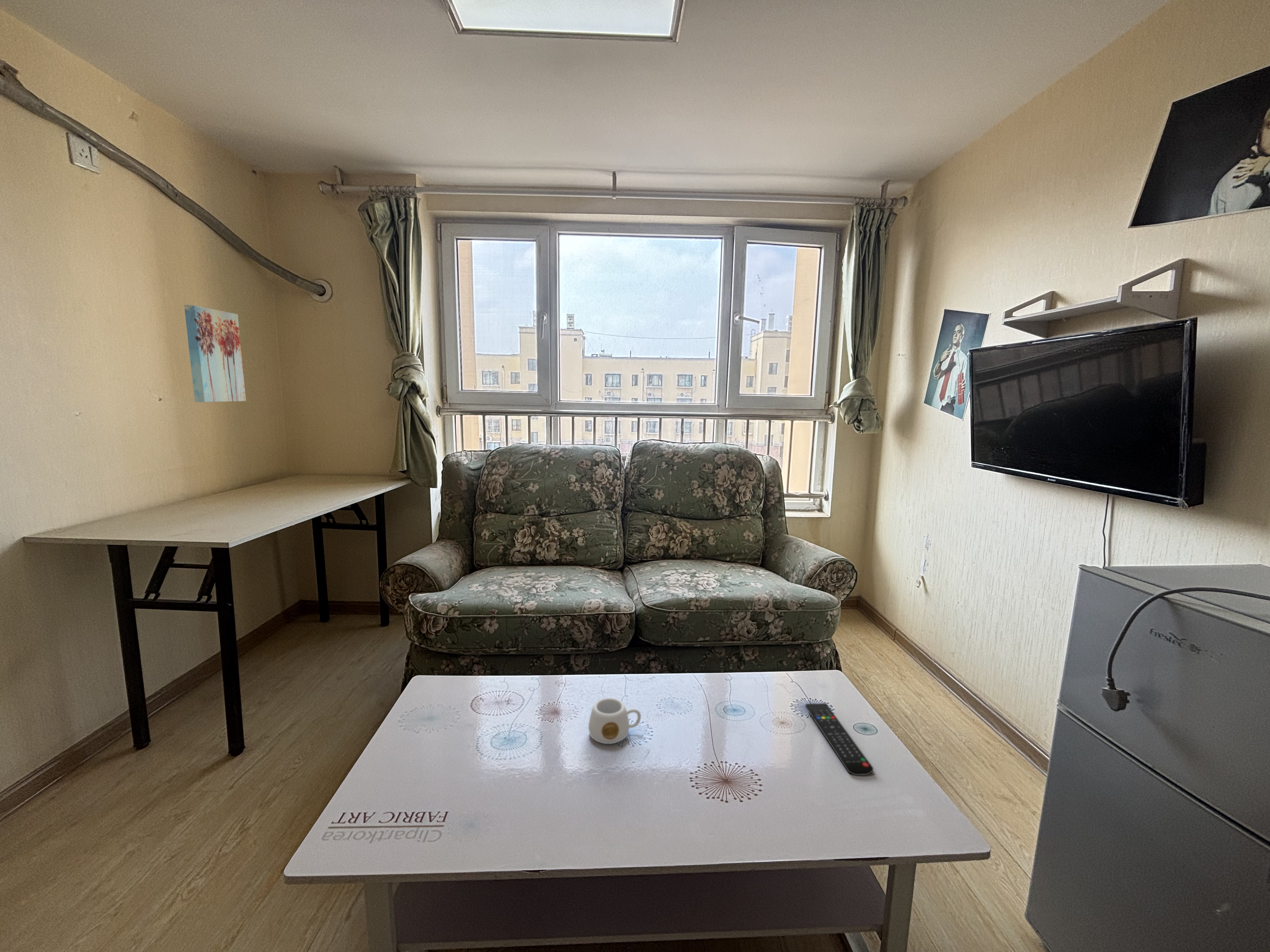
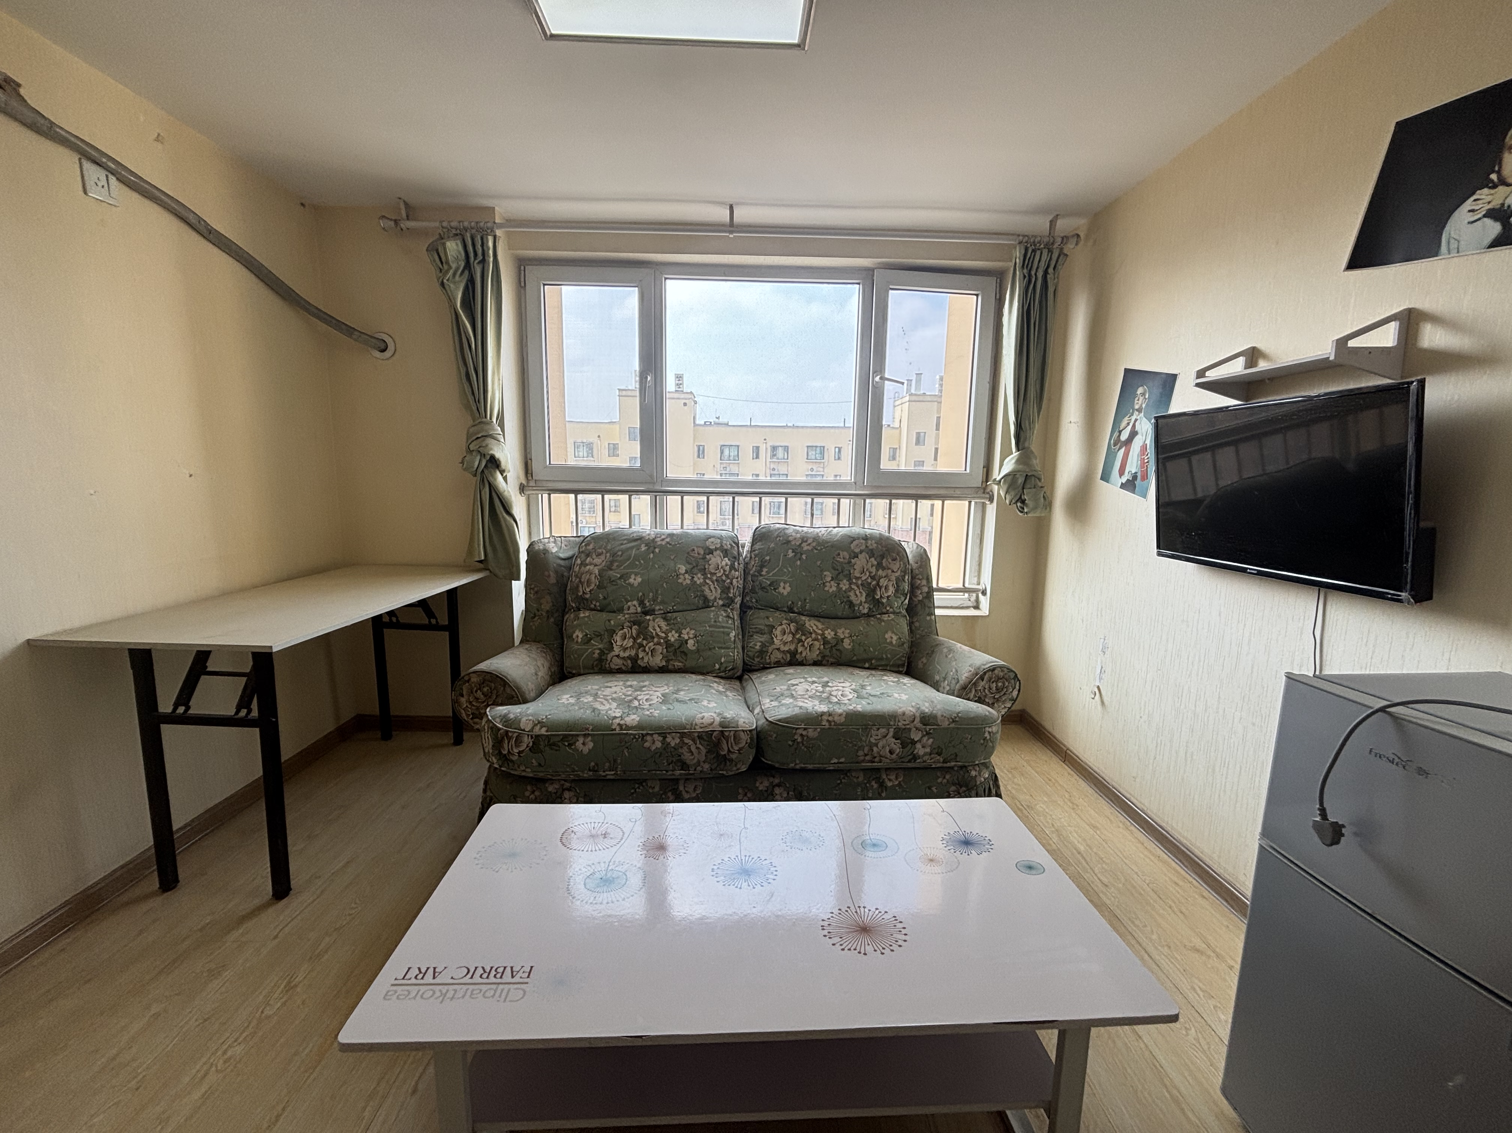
- remote control (837, 736)
- wall art (217, 356)
- mug (615, 720)
